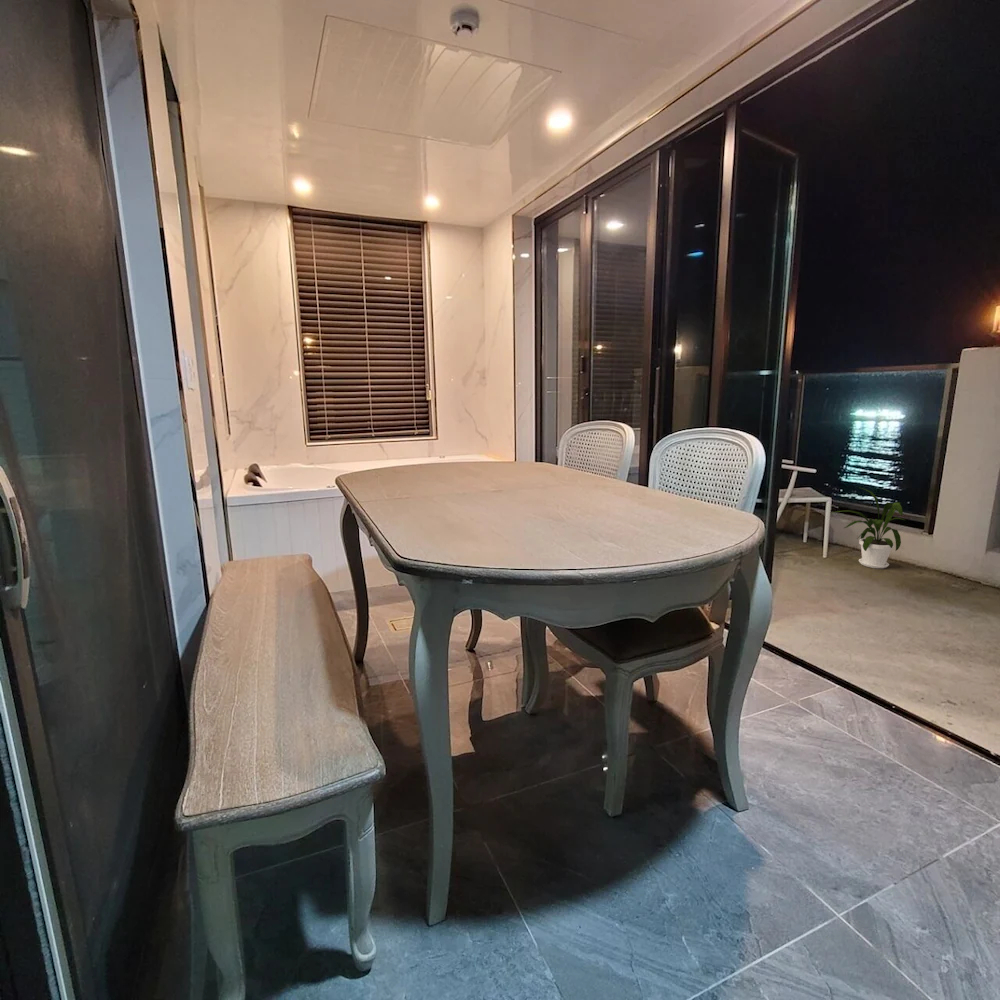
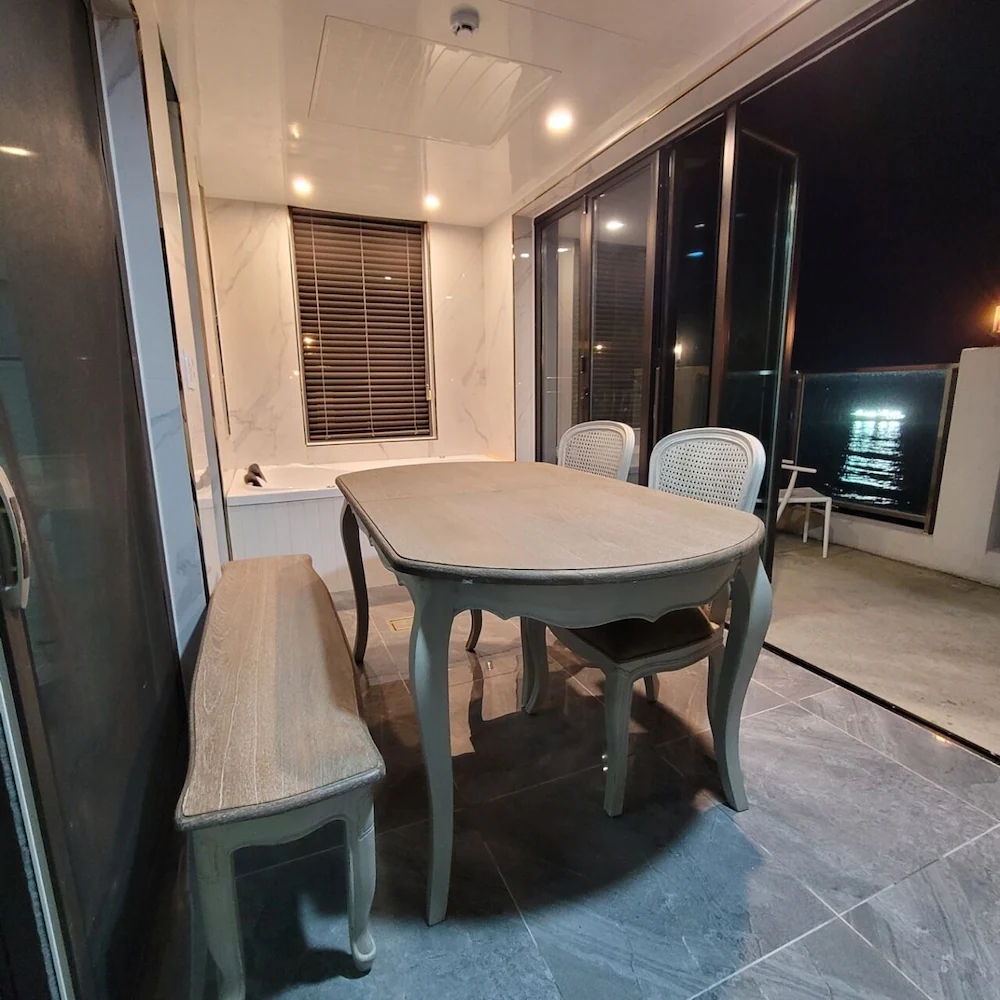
- house plant (875, 528)
